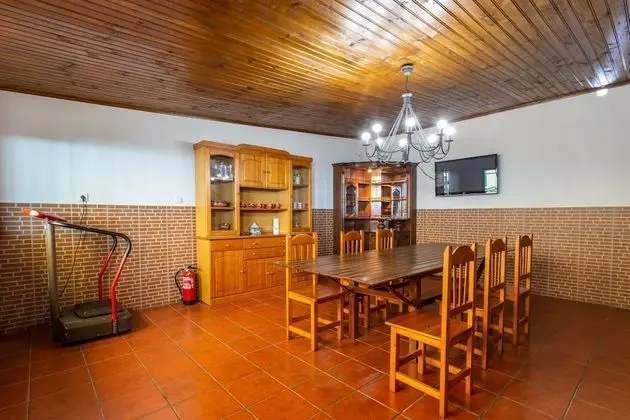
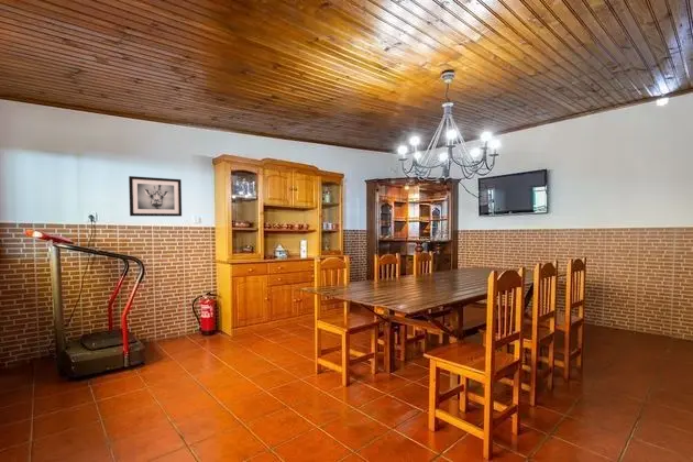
+ wall art (156, 197)
